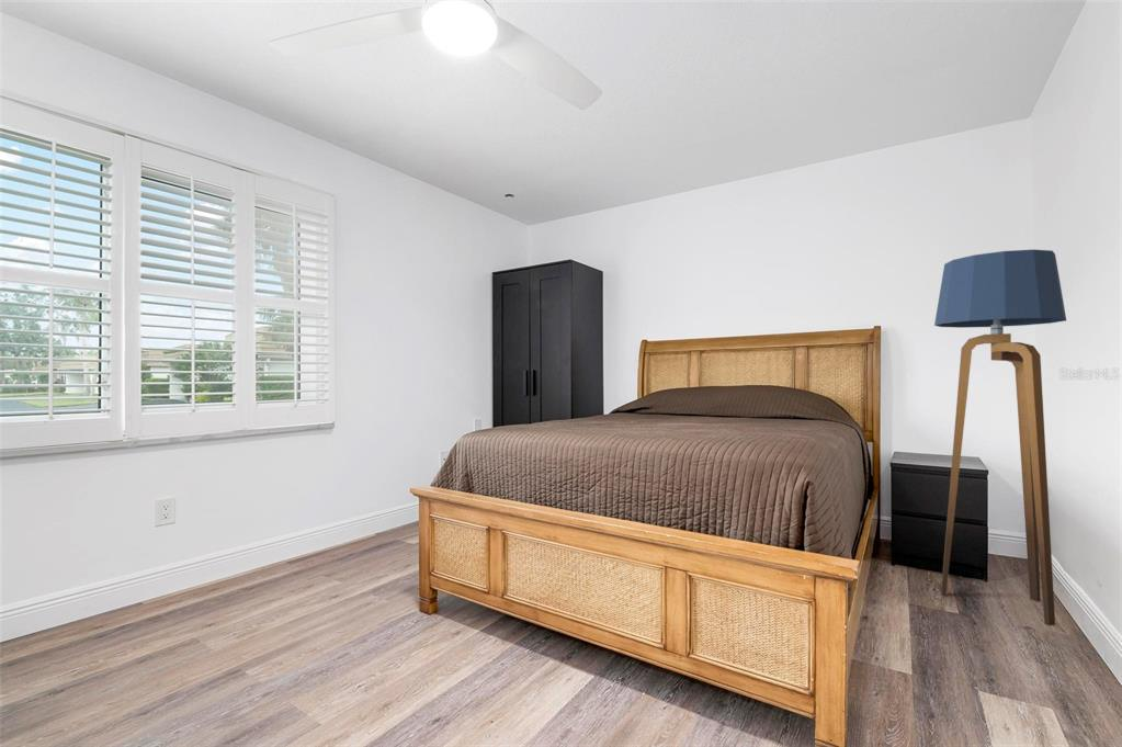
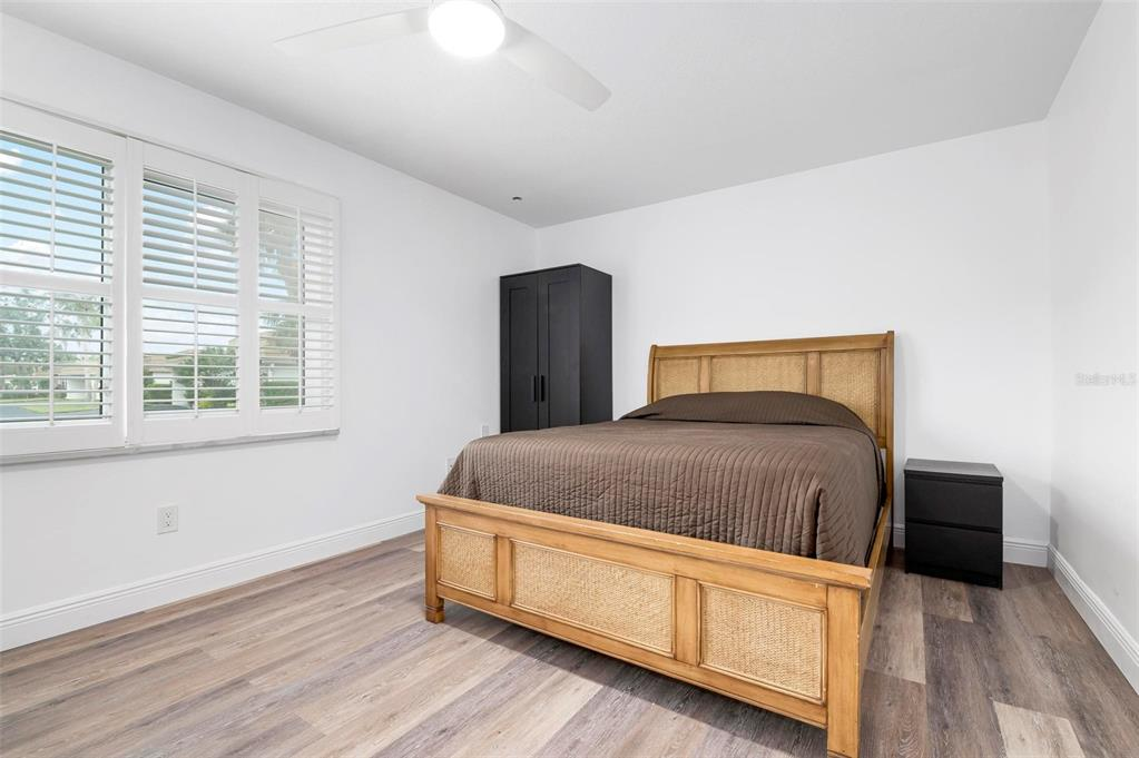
- floor lamp (1019, 431)
